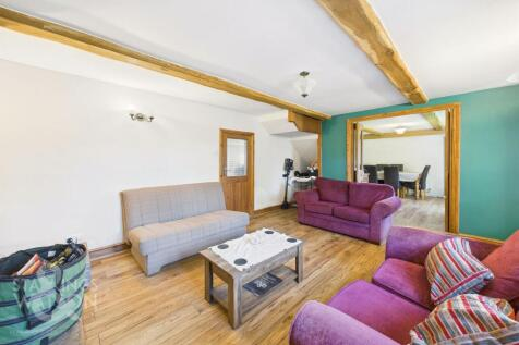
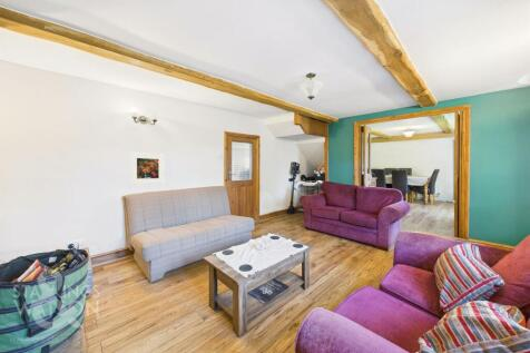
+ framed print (147, 168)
